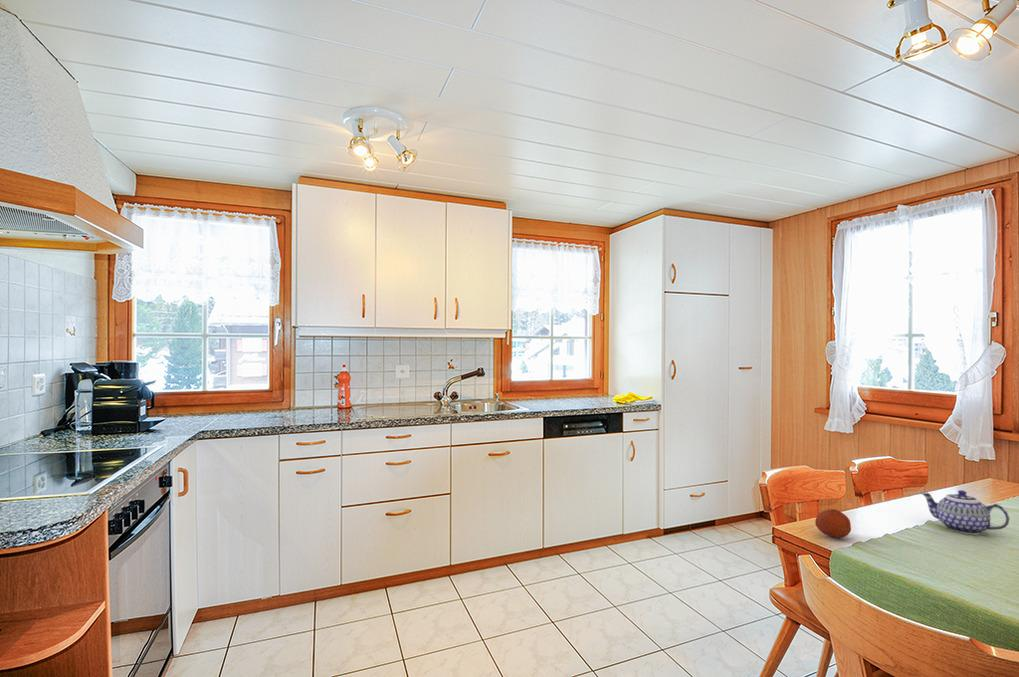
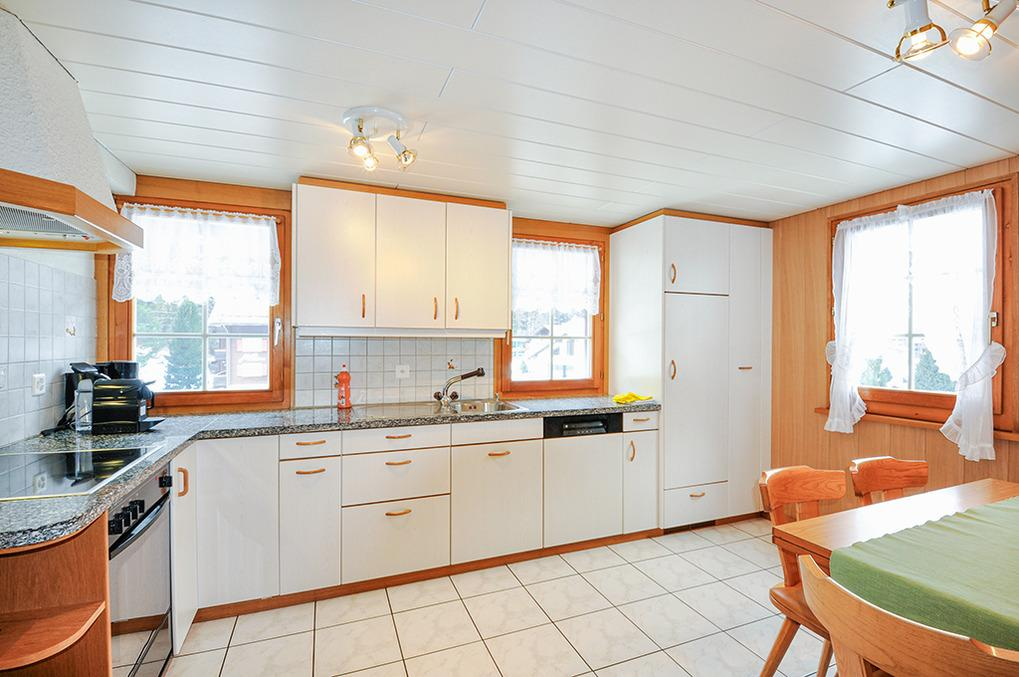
- teapot (962, 509)
- fruit (832, 522)
